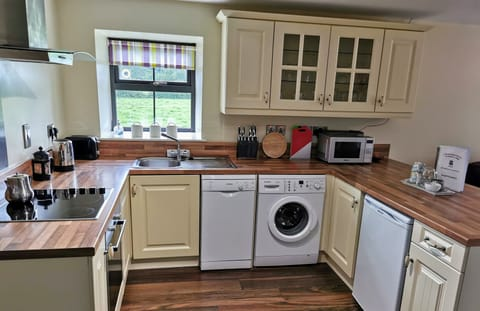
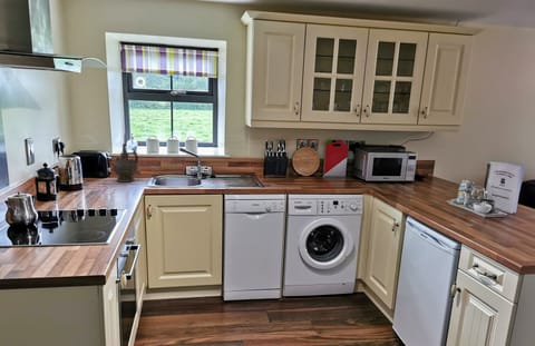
+ ceremonial vessel (126, 161)
